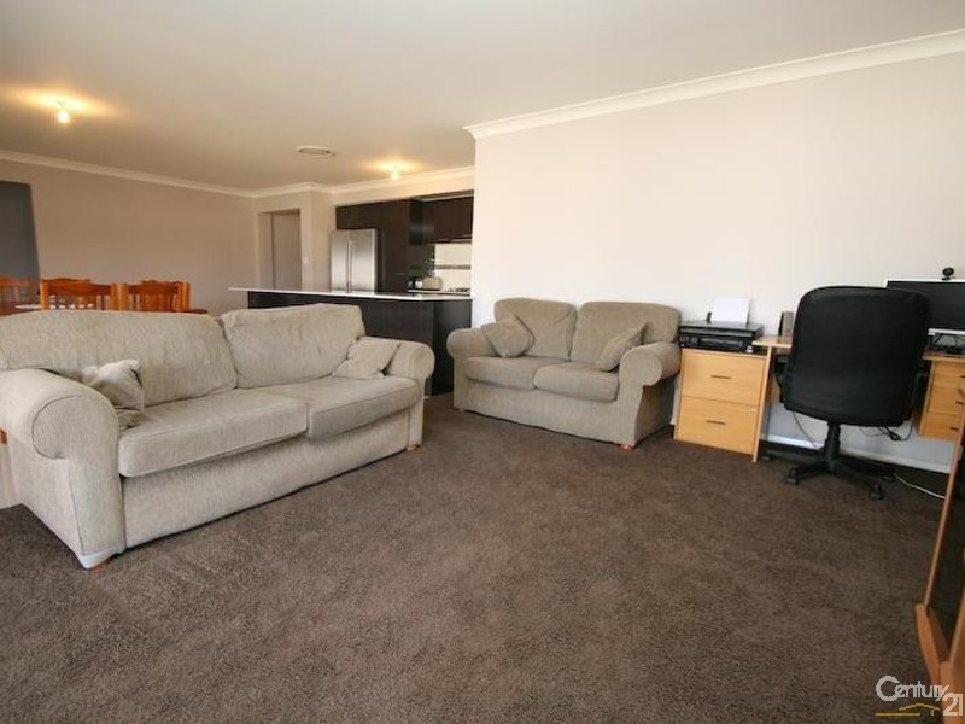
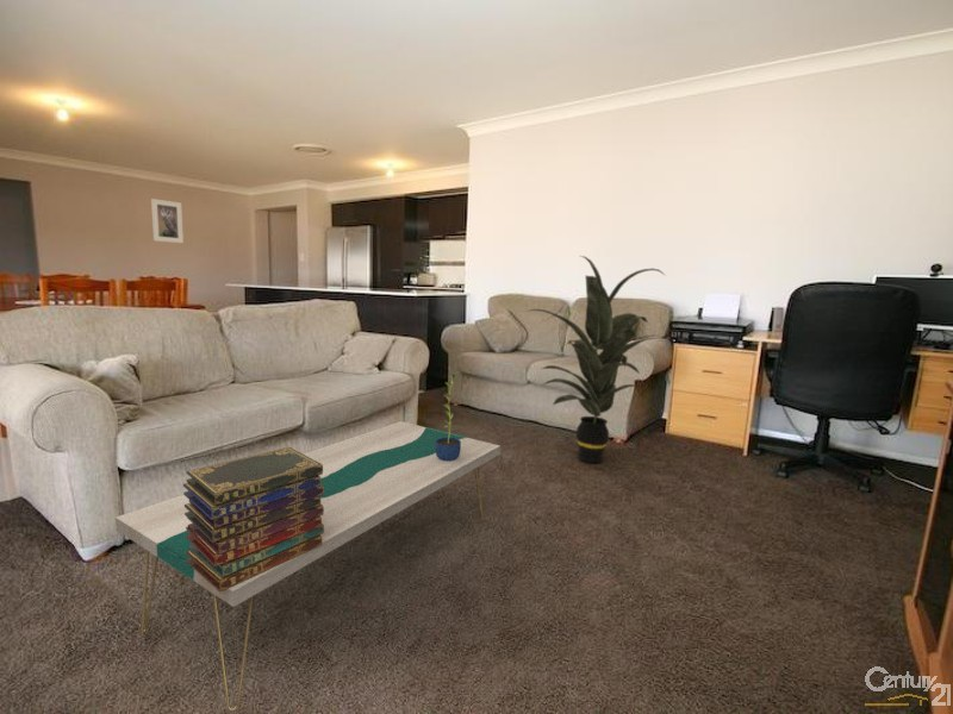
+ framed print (167, 221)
+ indoor plant (593, 359)
+ potted plant (448, 414)
+ book stack (256, 509)
+ coffee table (348, 520)
